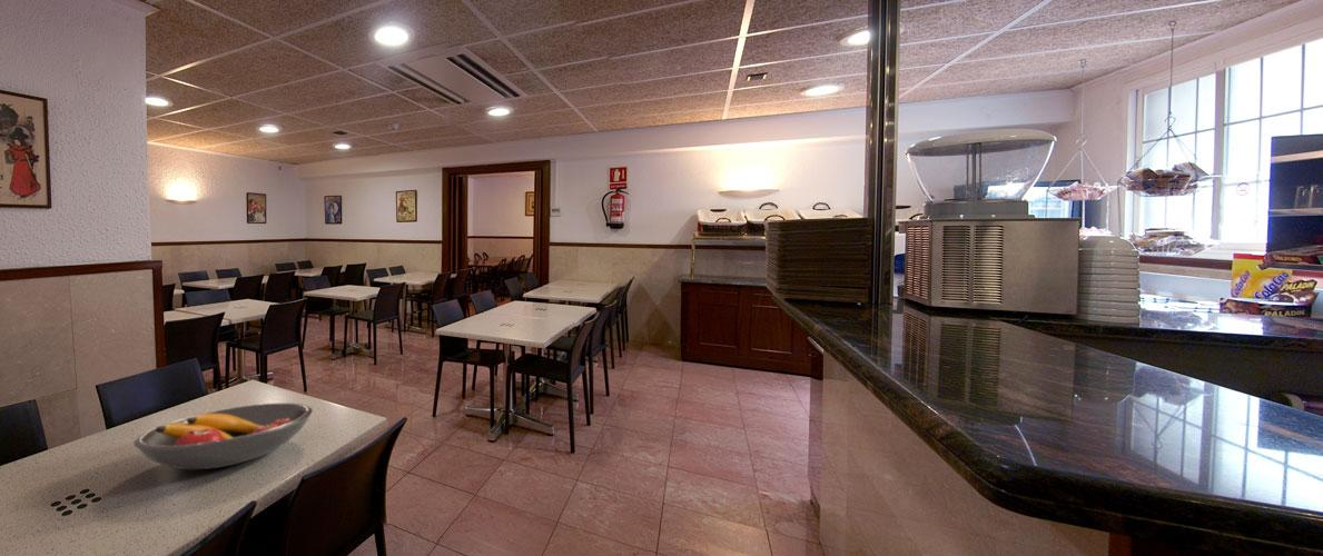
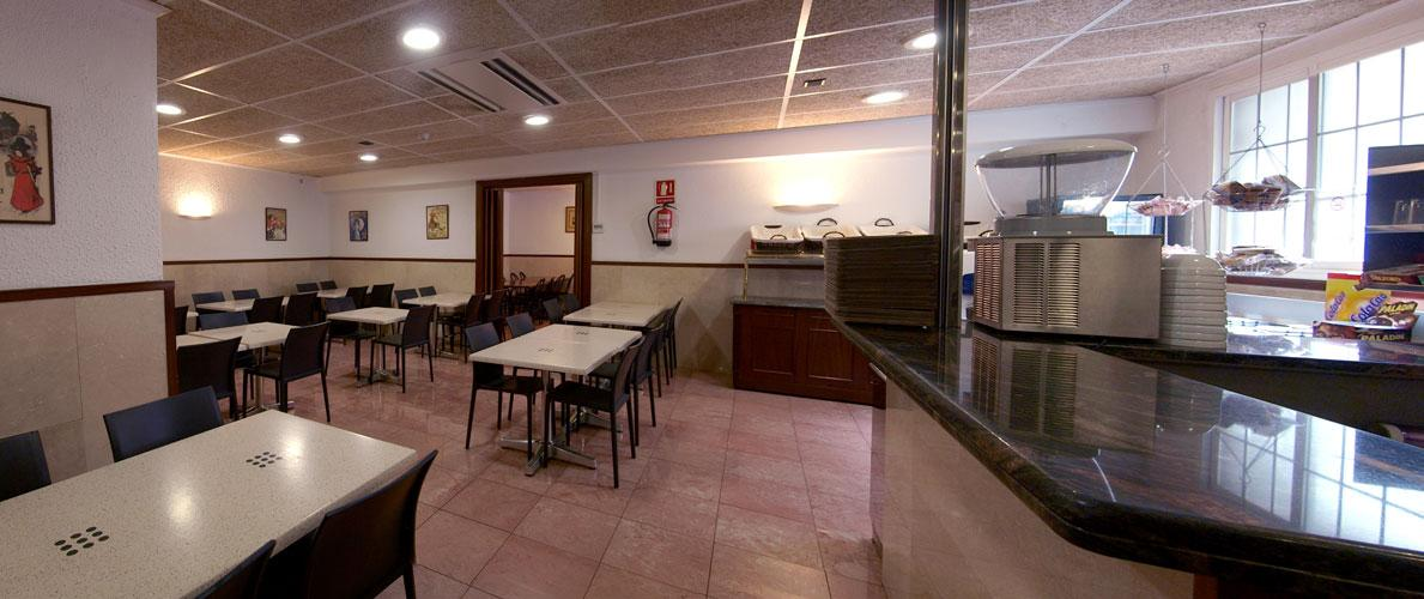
- fruit bowl (233, 435)
